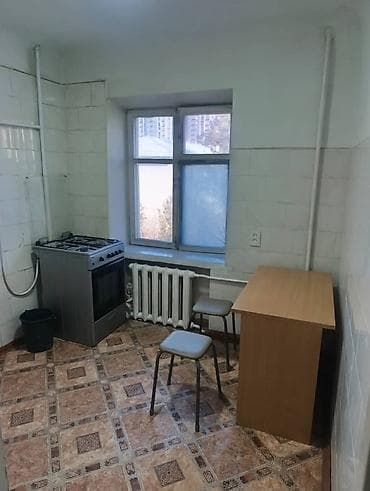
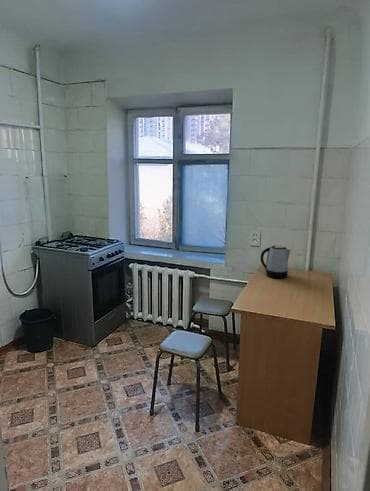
+ kettle (274, 260)
